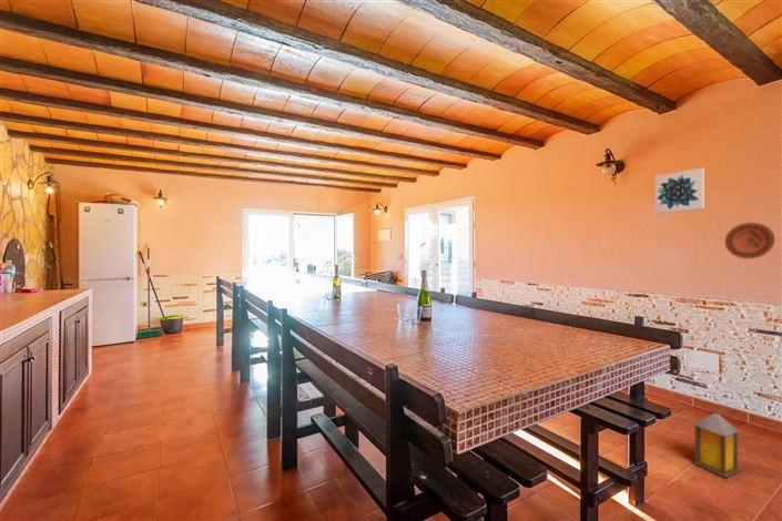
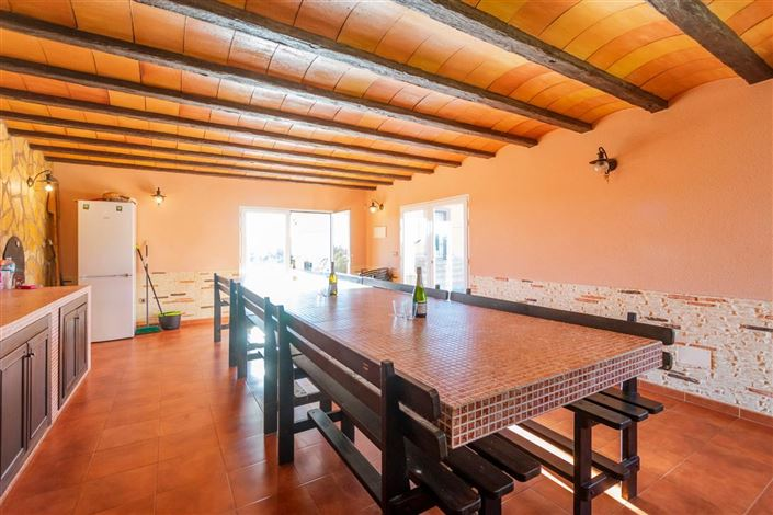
- wall art (678, 192)
- decorative plate (749, 241)
- lantern (715, 440)
